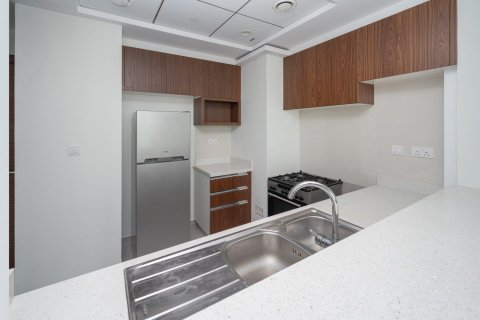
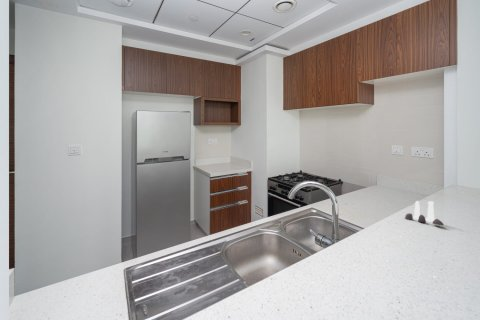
+ salt and pepper shaker set (428, 211)
